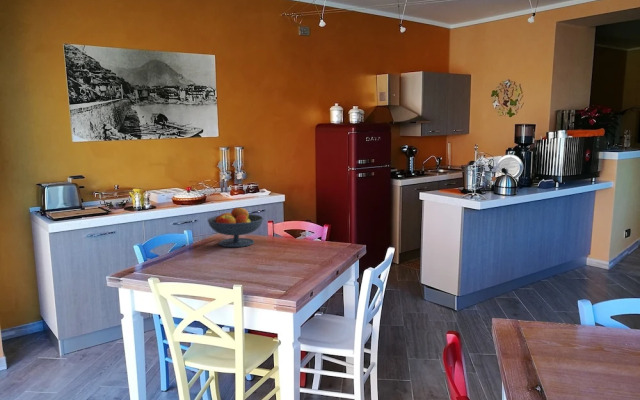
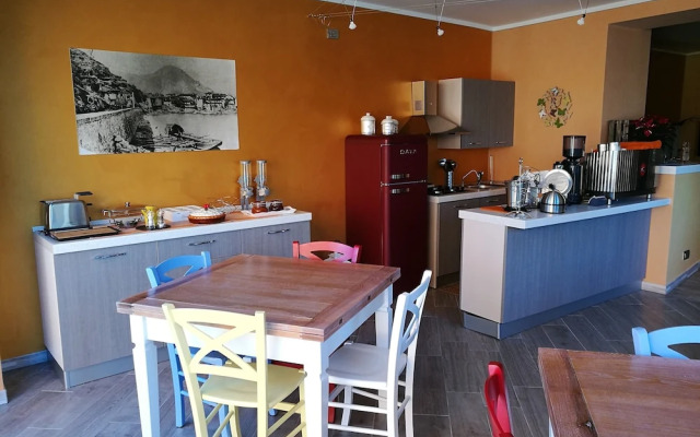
- fruit bowl (235, 226)
